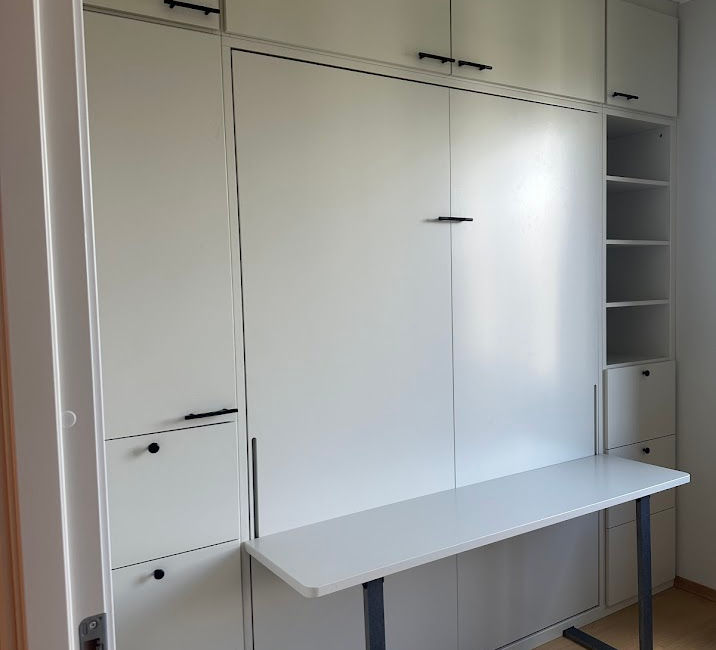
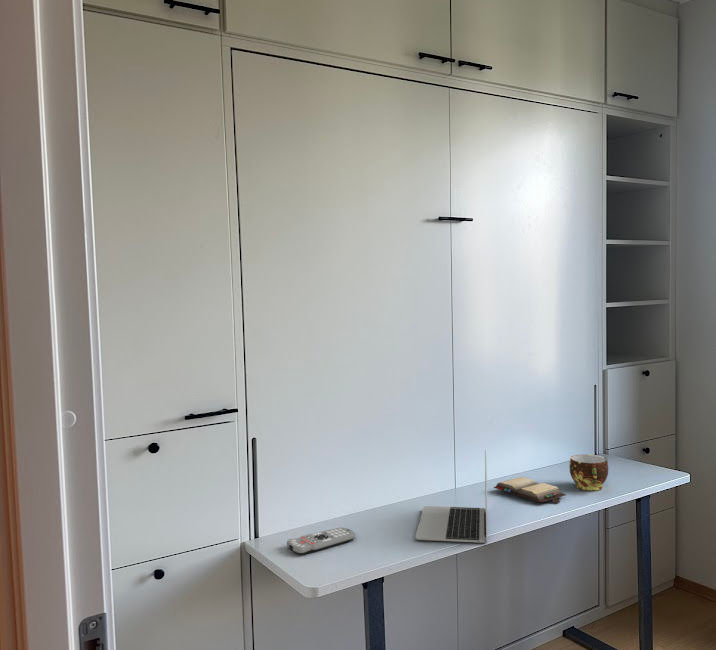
+ remote control (322, 540)
+ laptop (452, 507)
+ cup (590, 473)
+ hardback book (527, 489)
